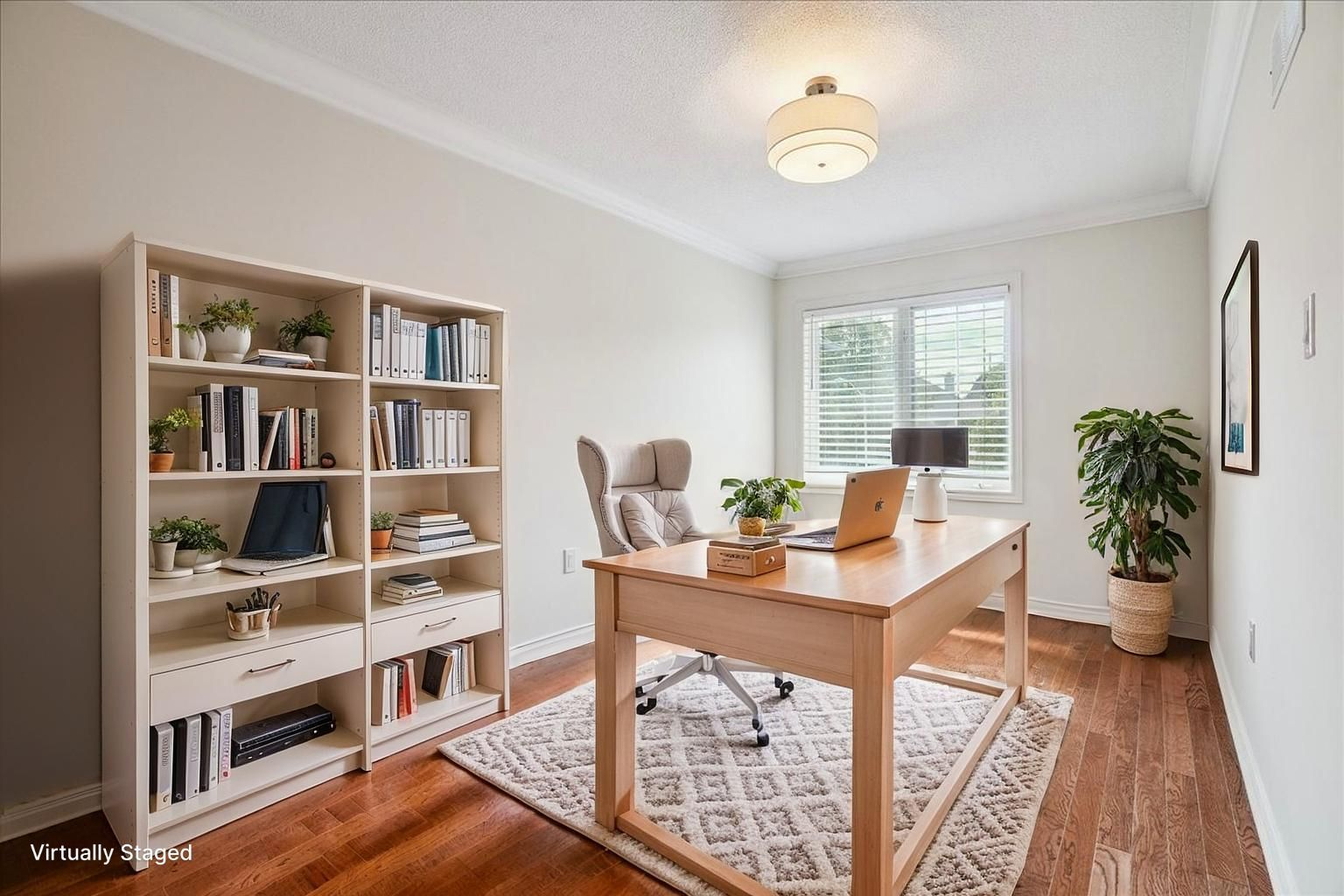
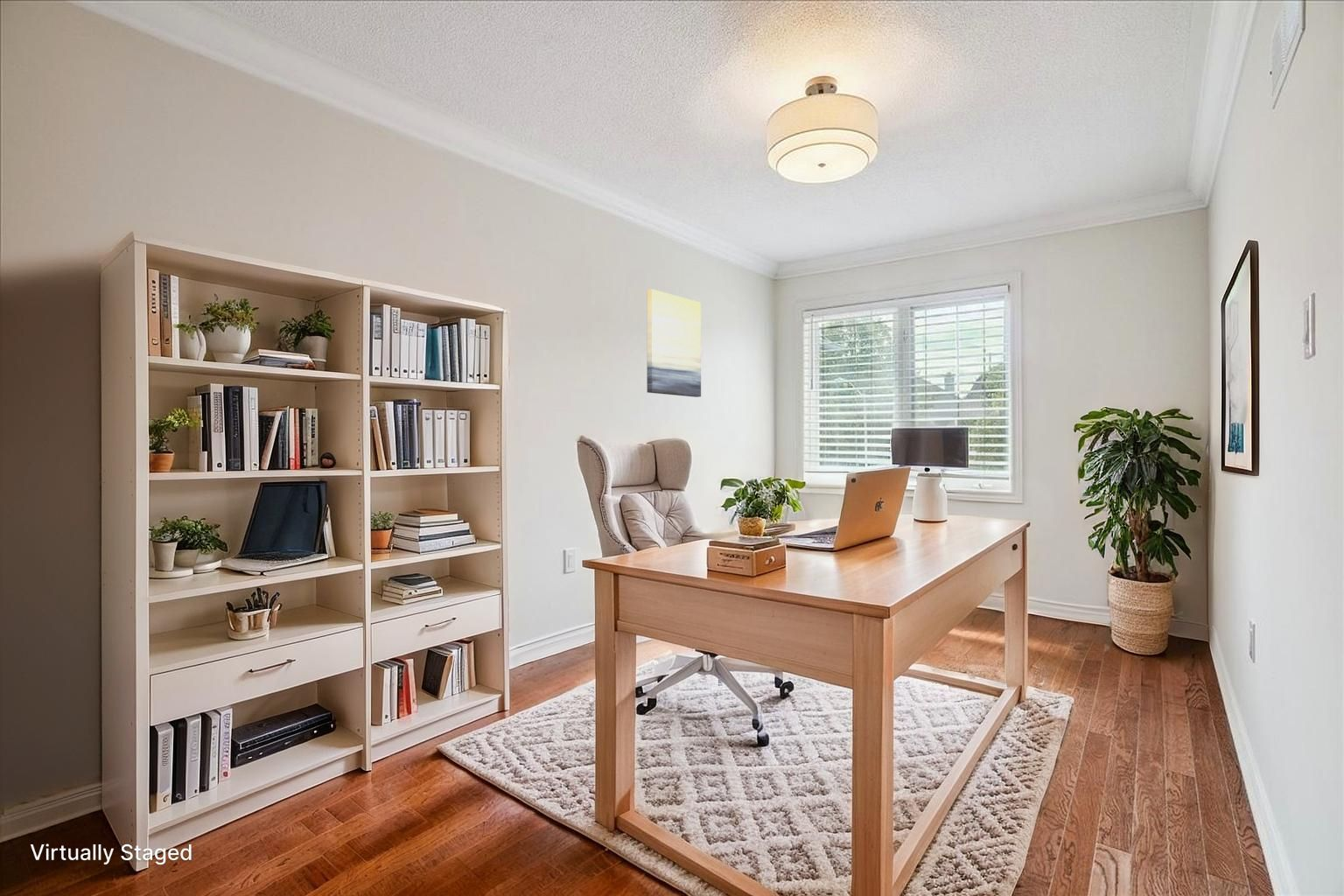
+ wall art (675, 346)
